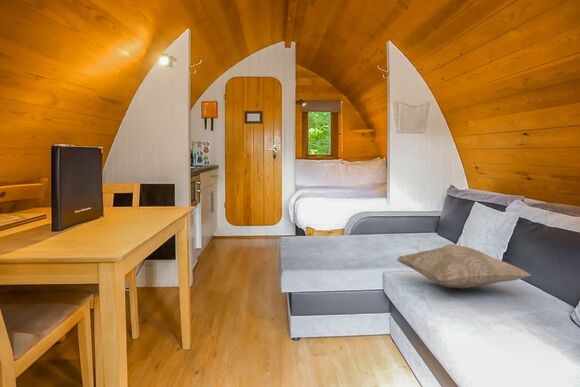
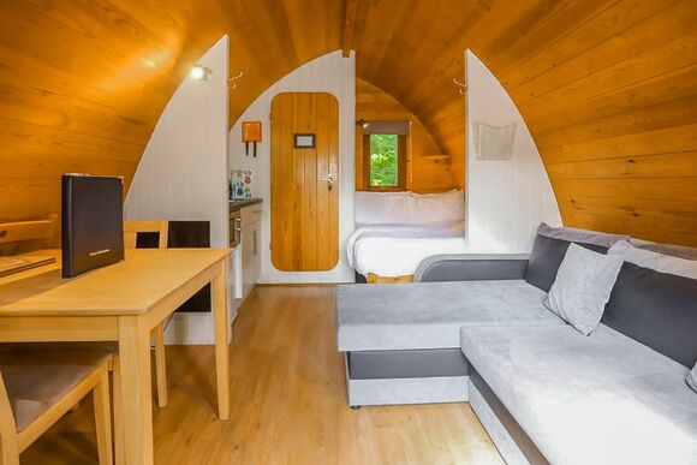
- decorative pillow (457, 266)
